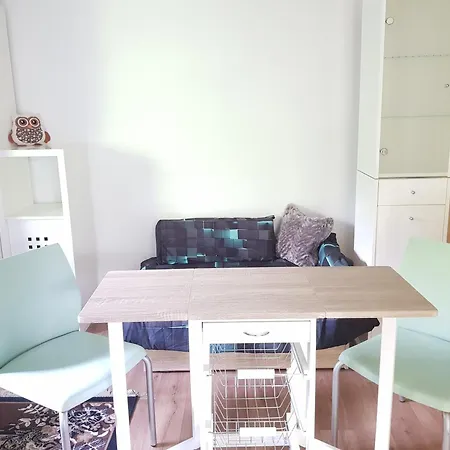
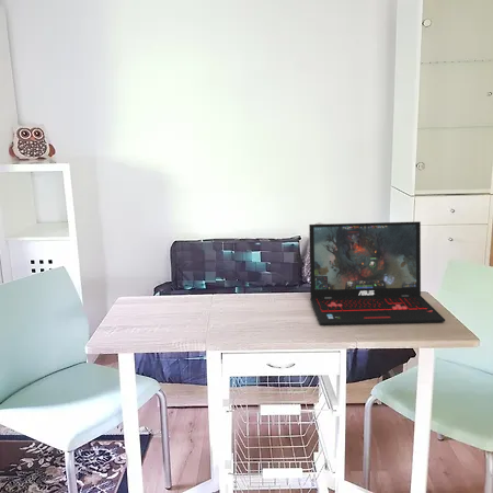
+ laptop (372, 271)
